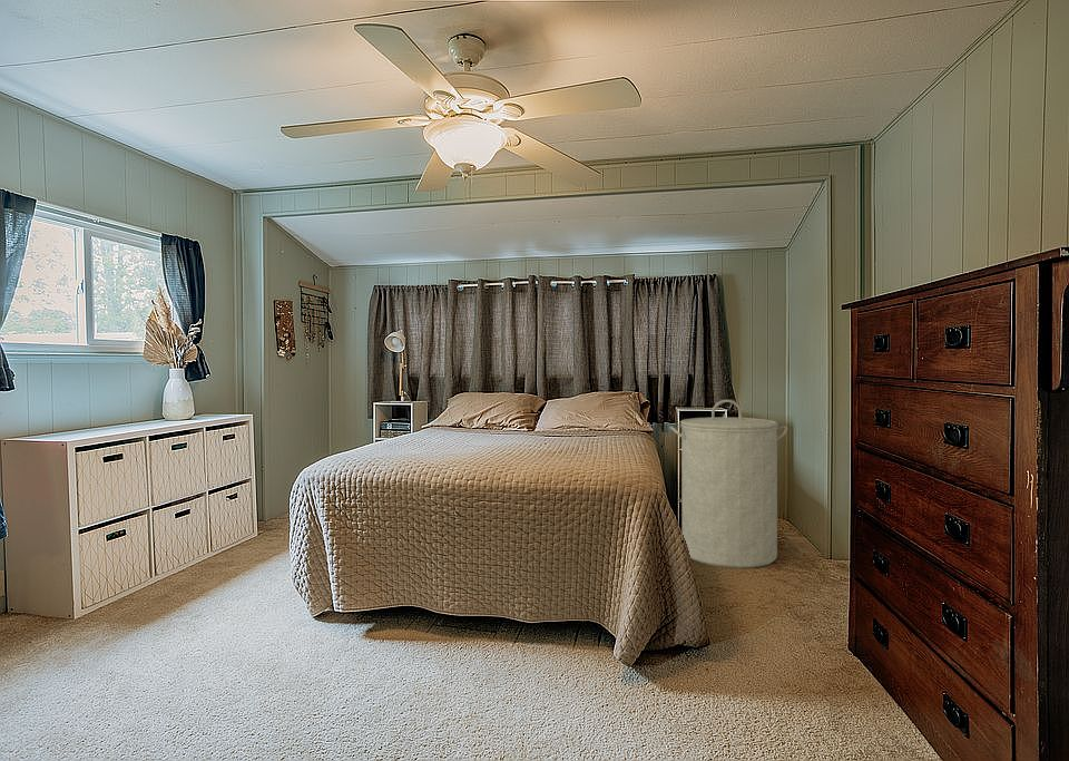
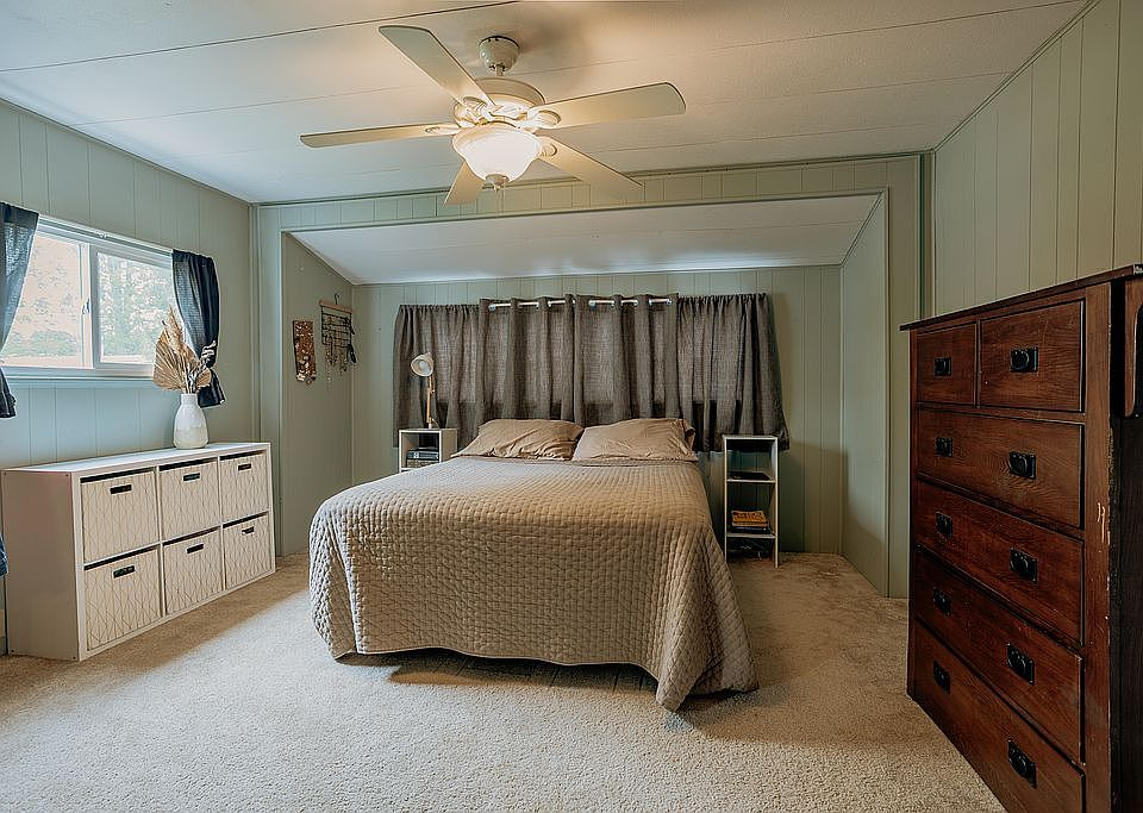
- laundry hamper (728, 477)
